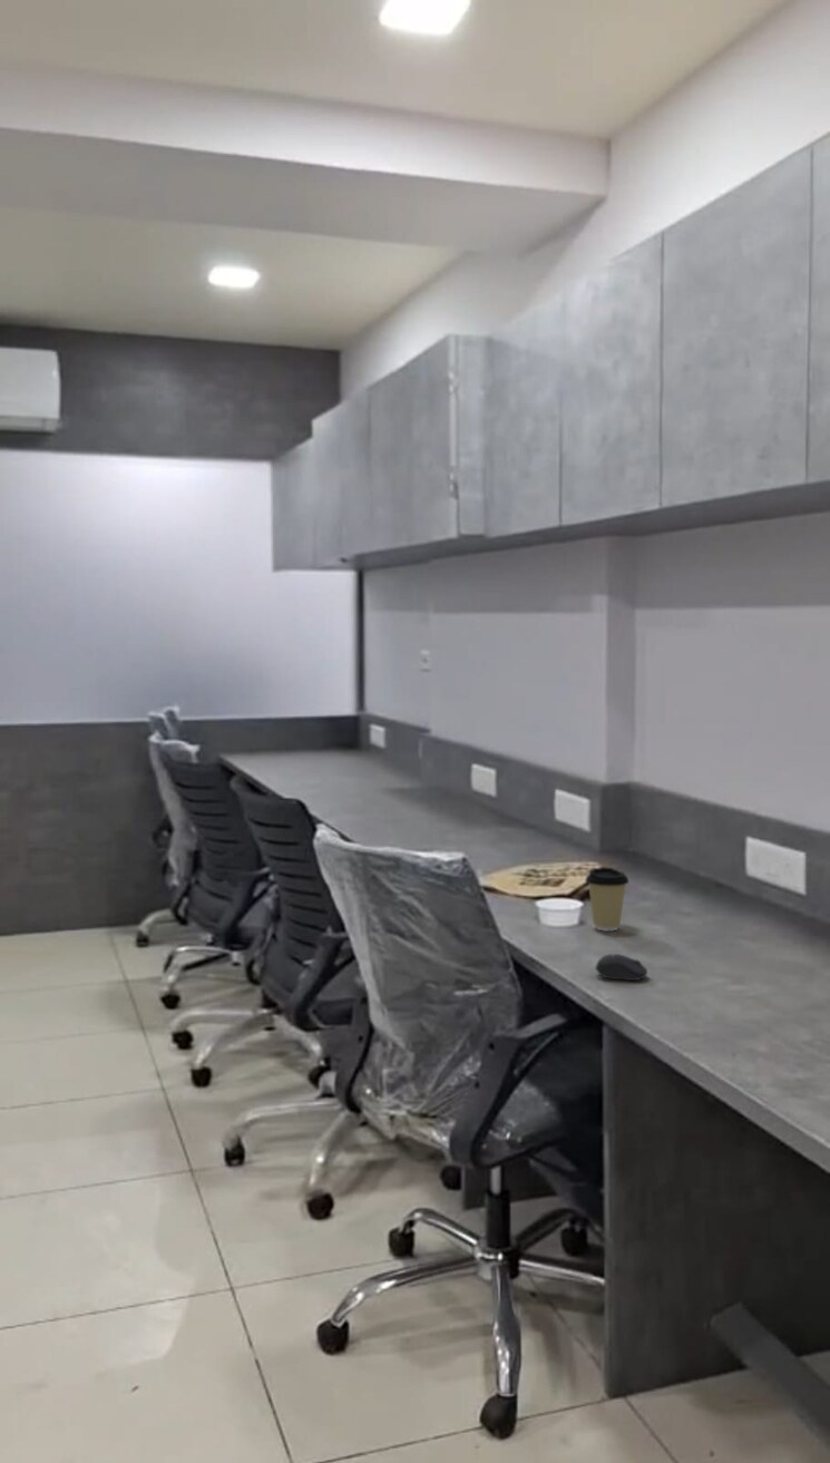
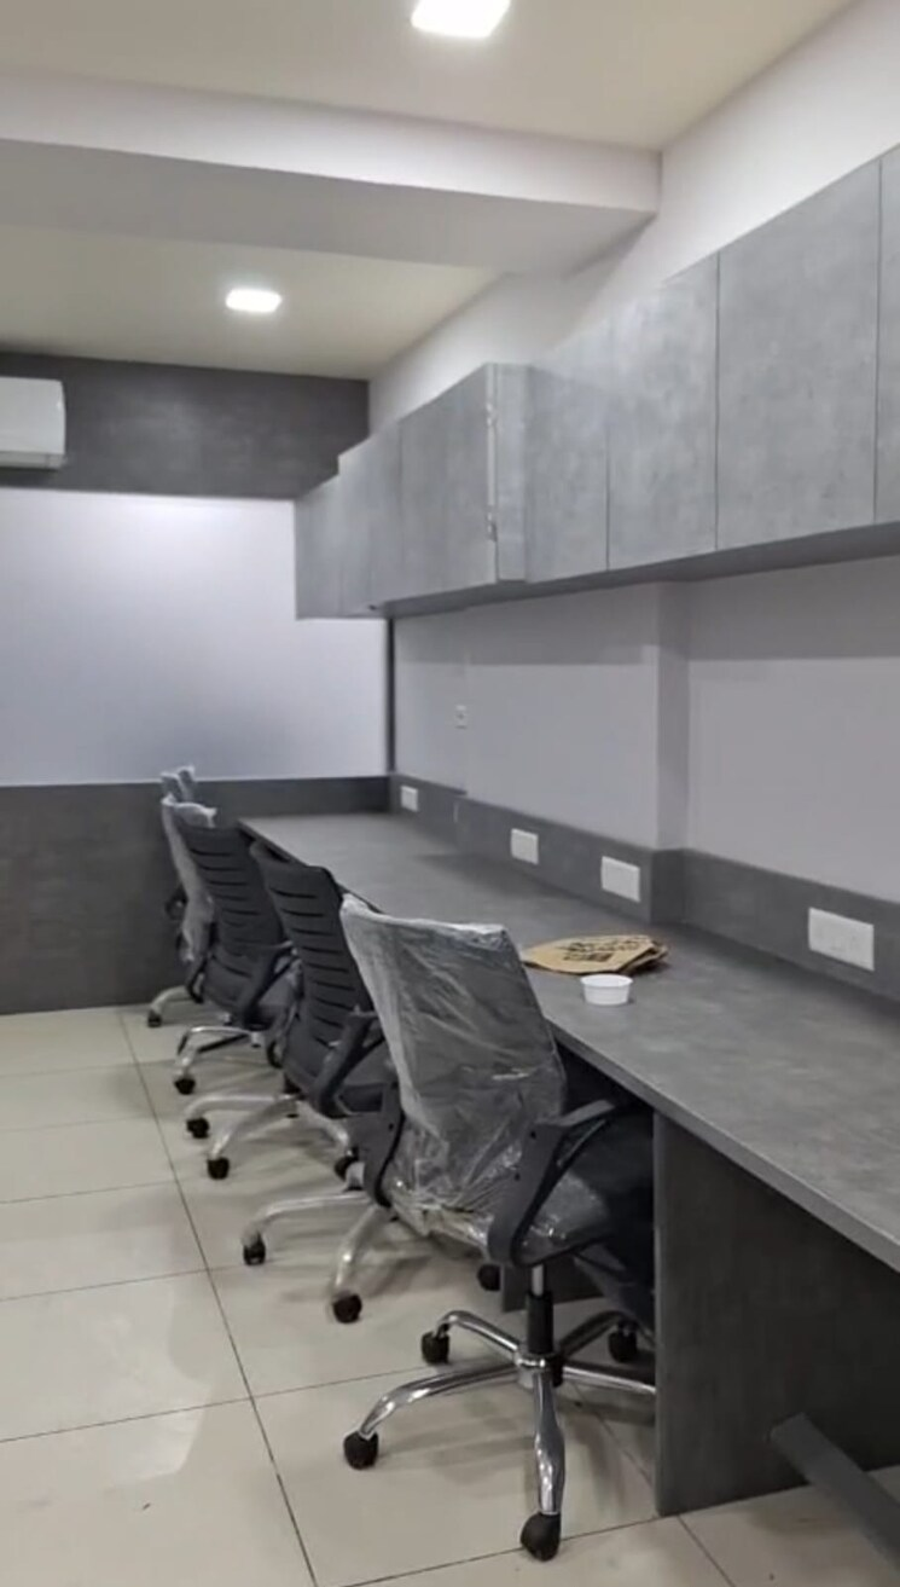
- computer mouse (621, 965)
- coffee cup (606, 899)
